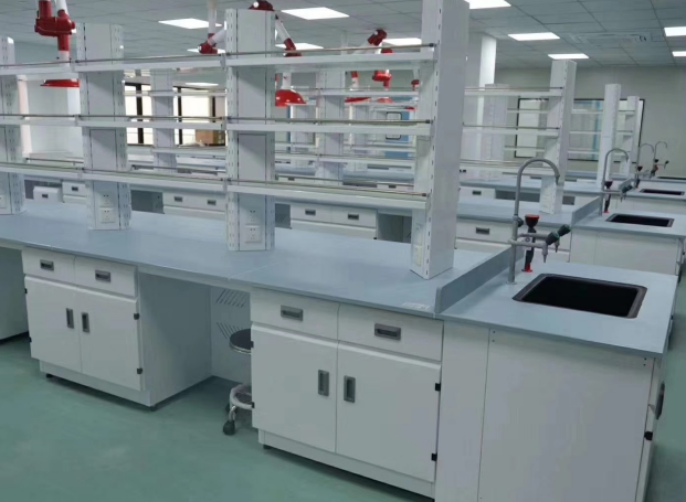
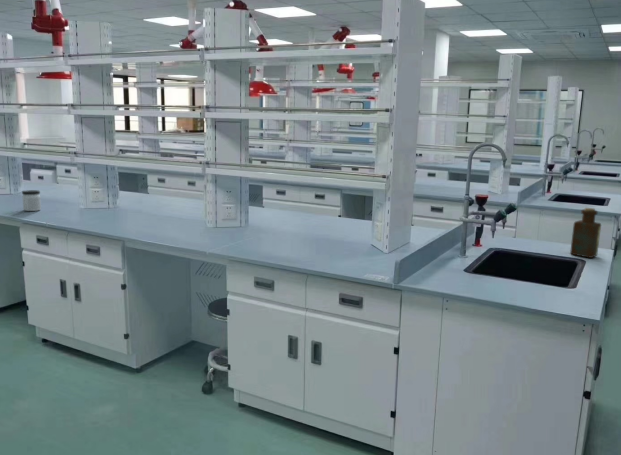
+ jar (31, 200)
+ bottle (586, 232)
